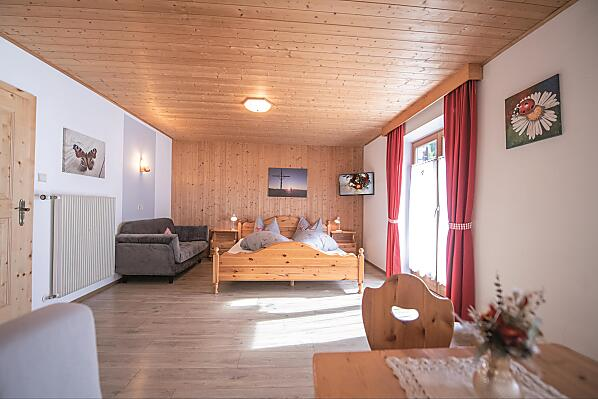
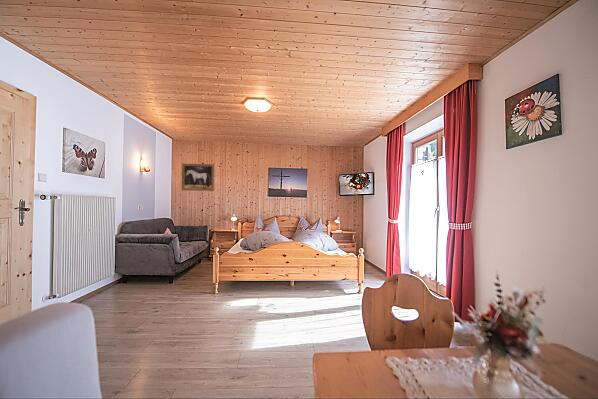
+ wall art (198, 177)
